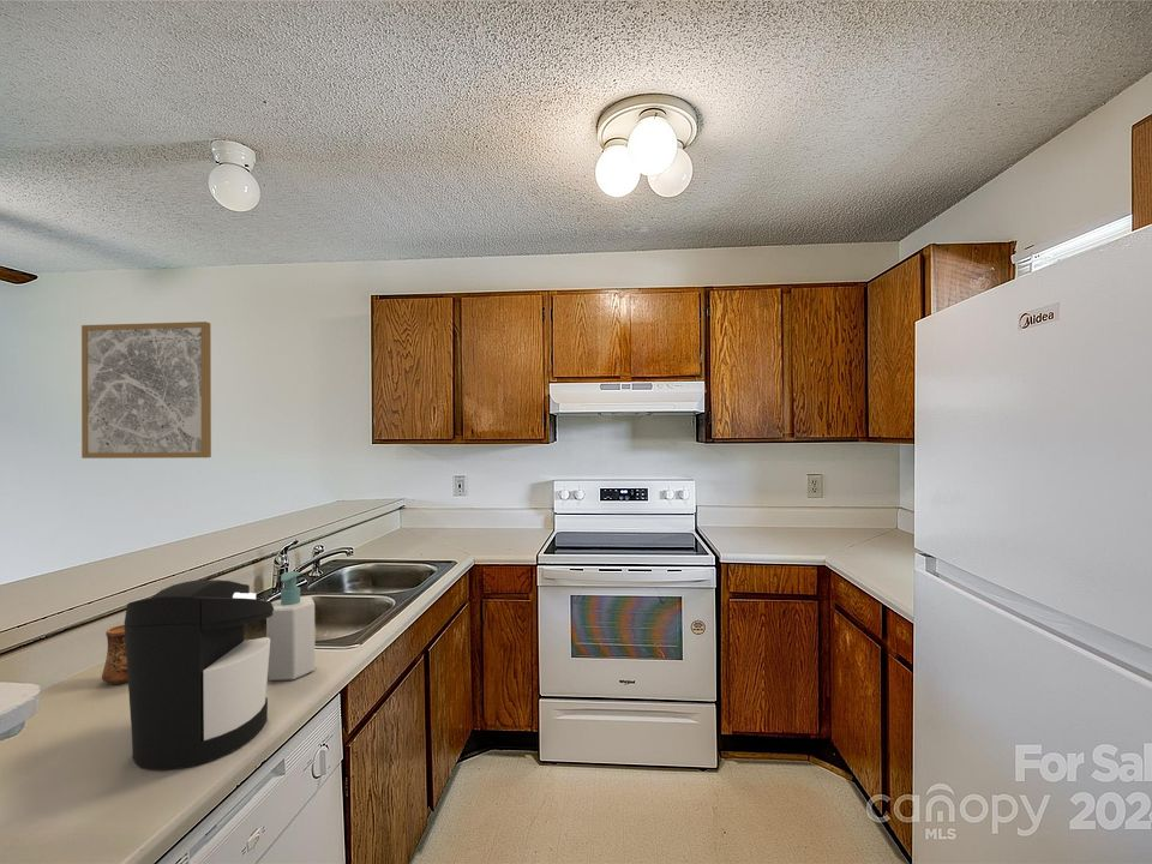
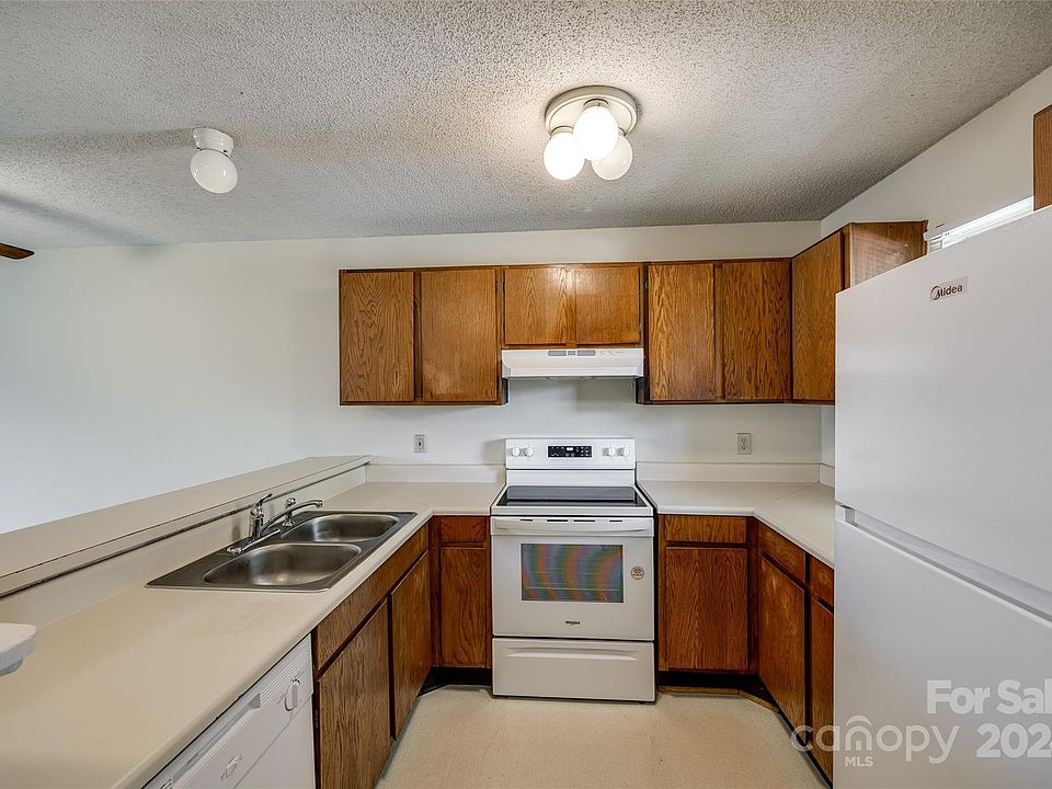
- coffee maker (208, 652)
- soap bottle (290, 622)
- wall art (145, 390)
- cup (124, 653)
